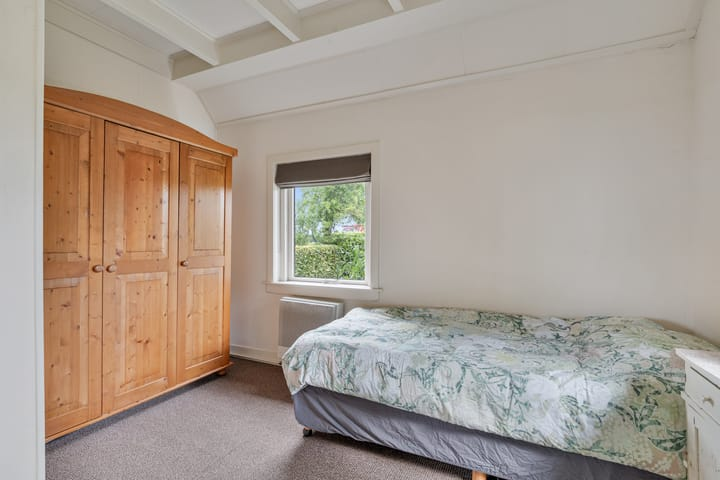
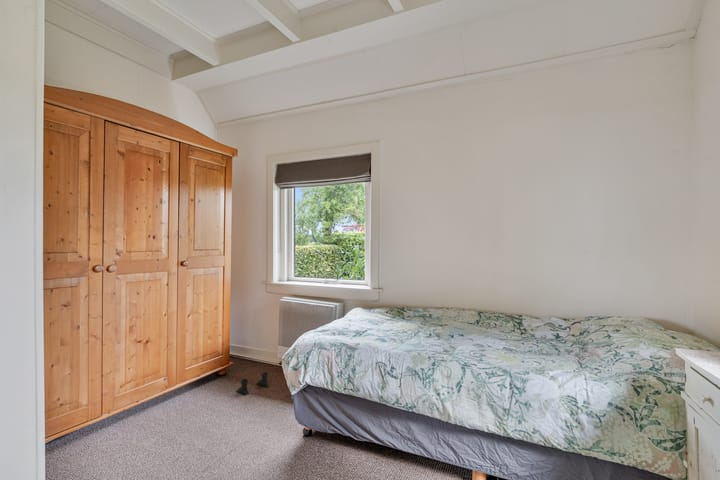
+ boots (256, 383)
